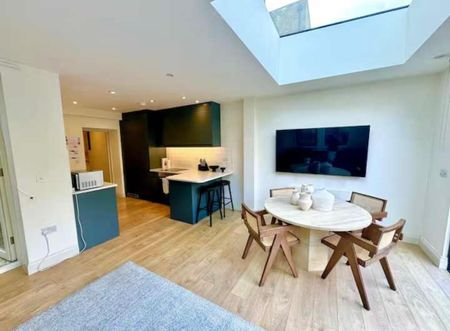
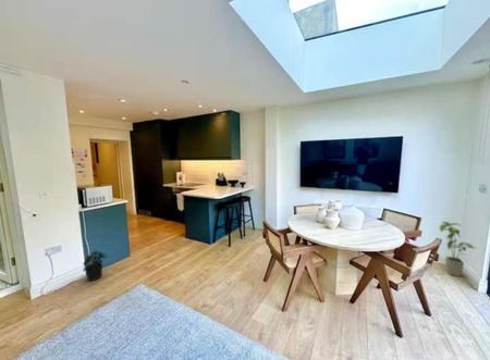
+ house plant (454, 249)
+ potted plant (95, 263)
